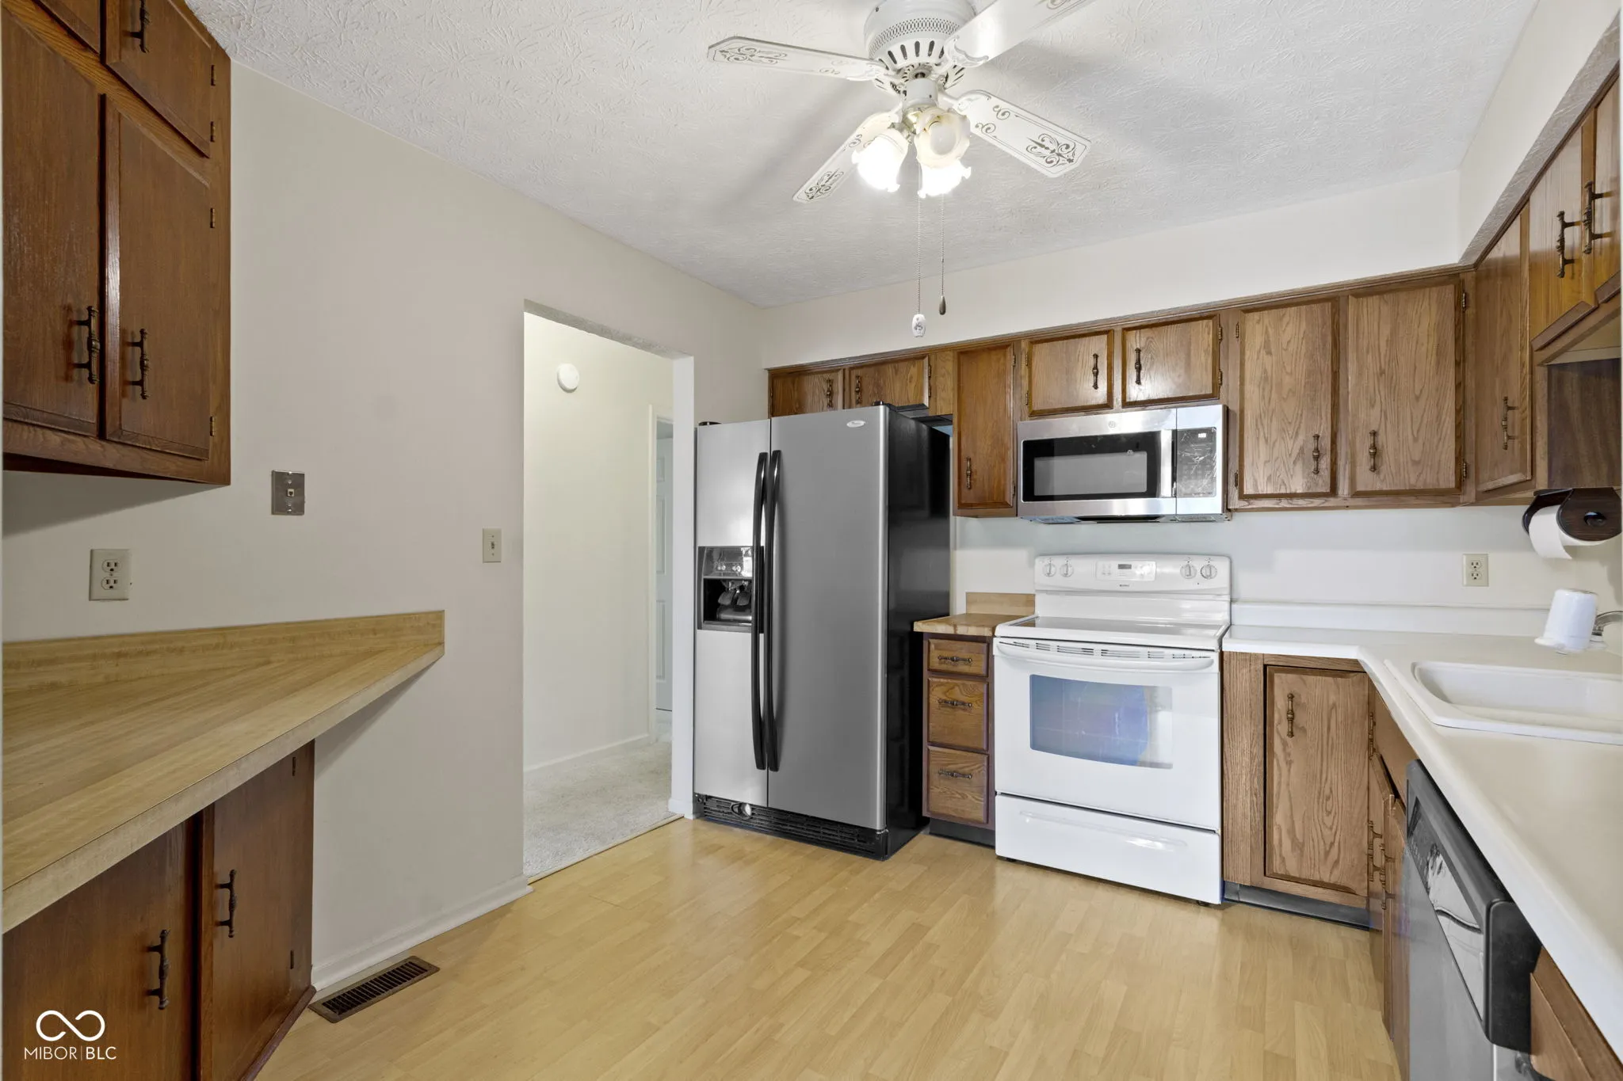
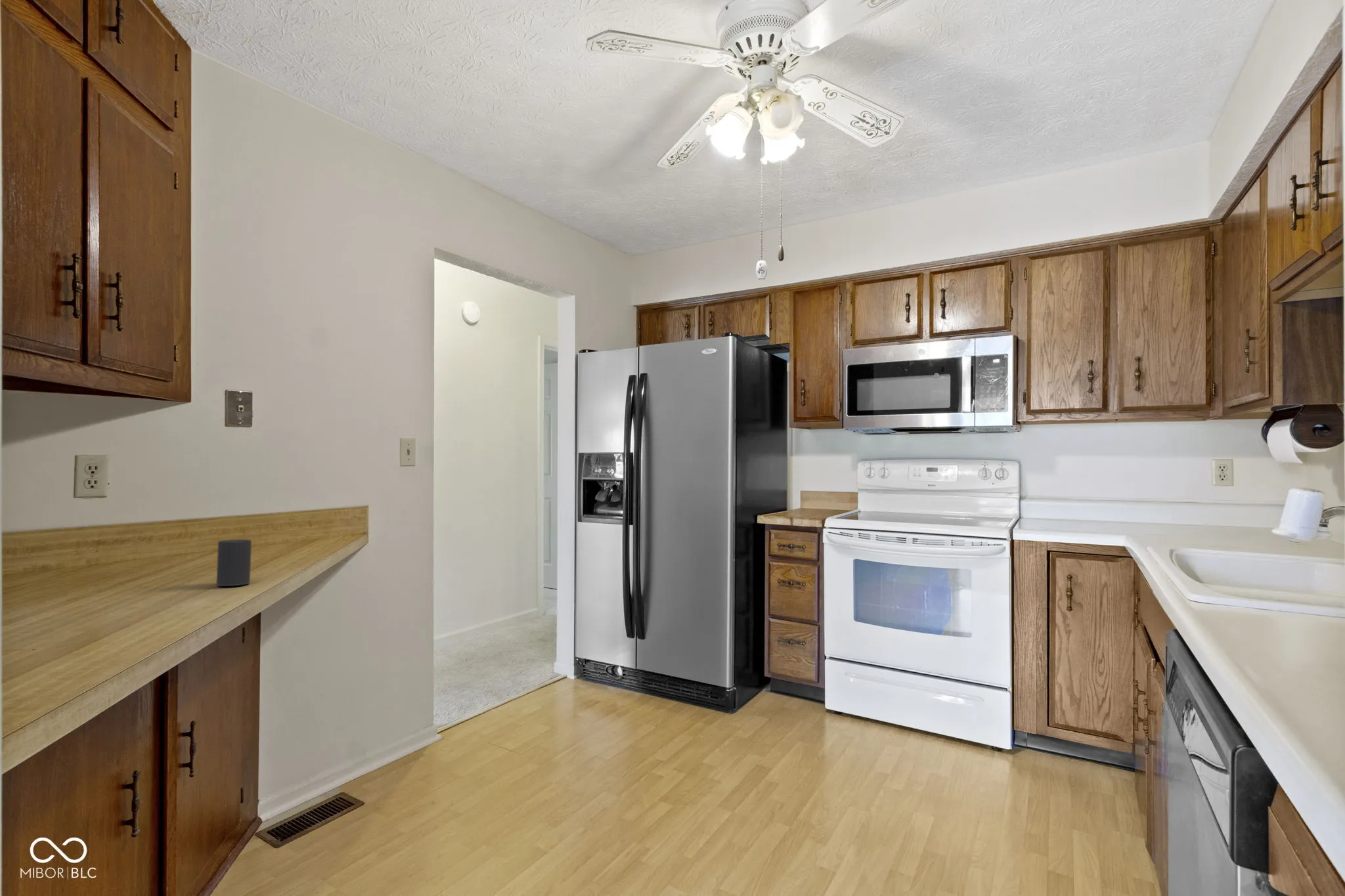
+ cup (234, 562)
